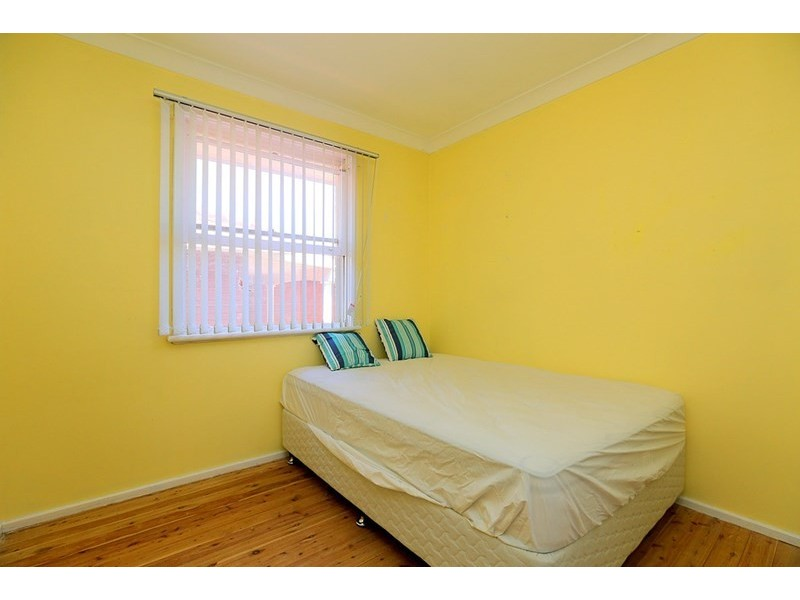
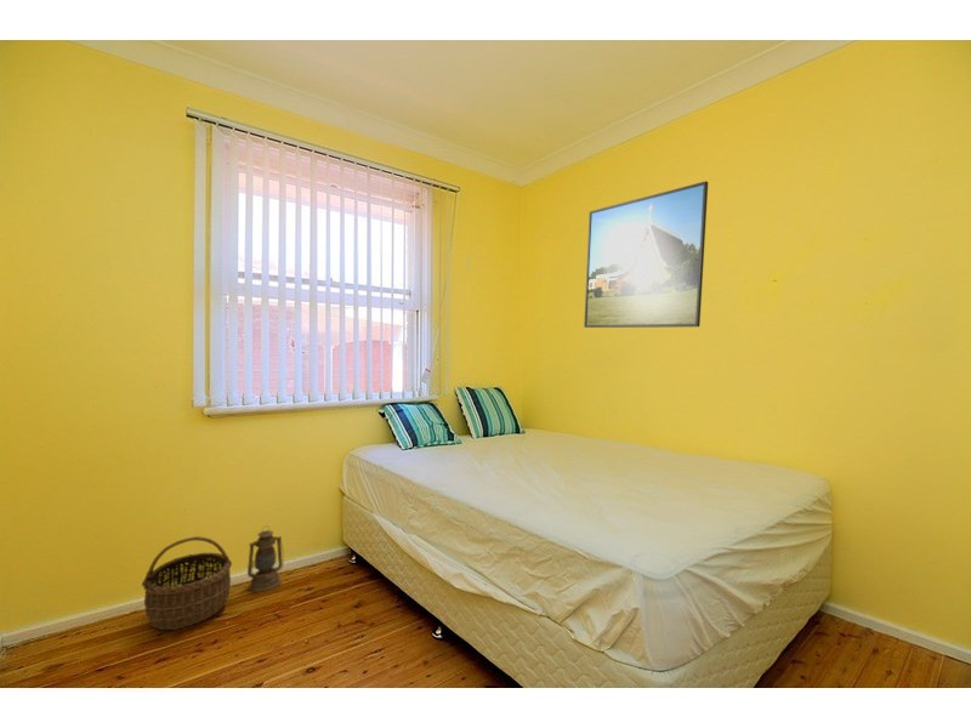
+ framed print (638, 262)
+ wicker basket (188, 575)
+ lantern (265, 556)
